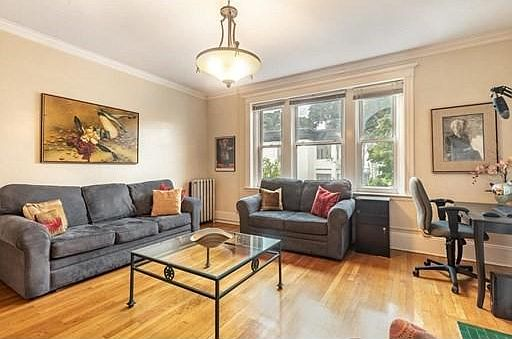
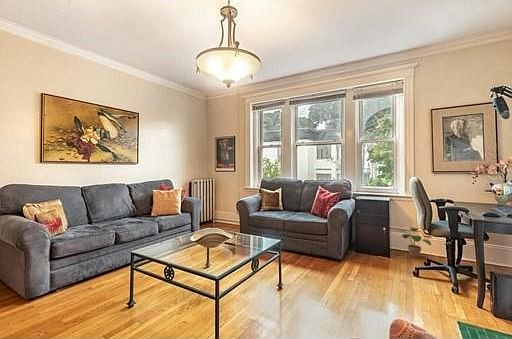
+ potted plant (414, 242)
